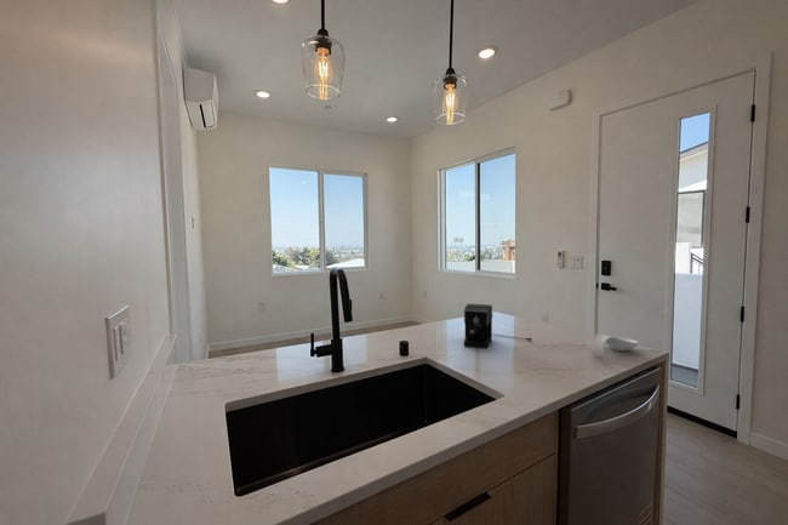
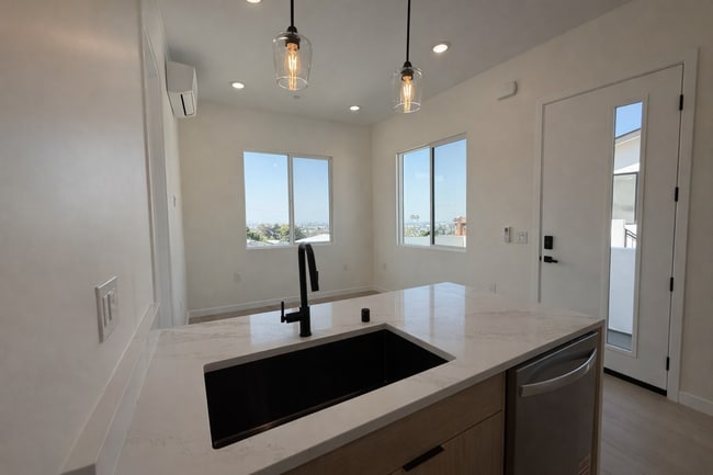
- spoon rest (612, 342)
- coffee maker (491, 325)
